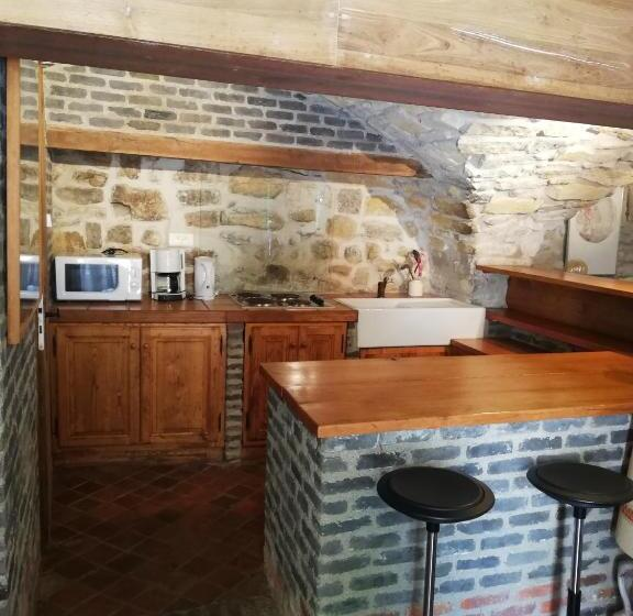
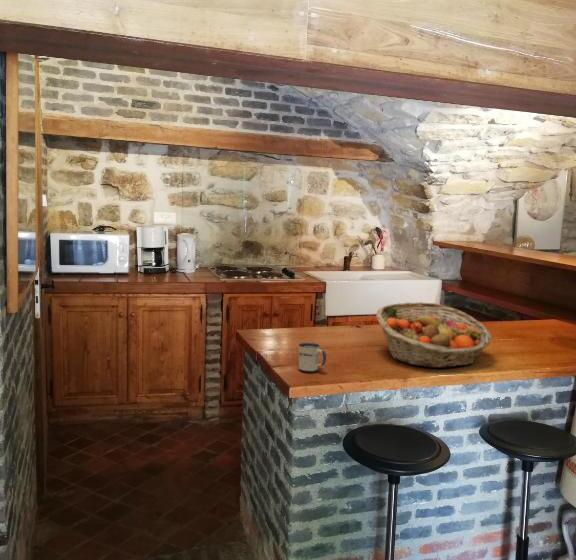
+ fruit basket (432, 333)
+ mug (312, 358)
